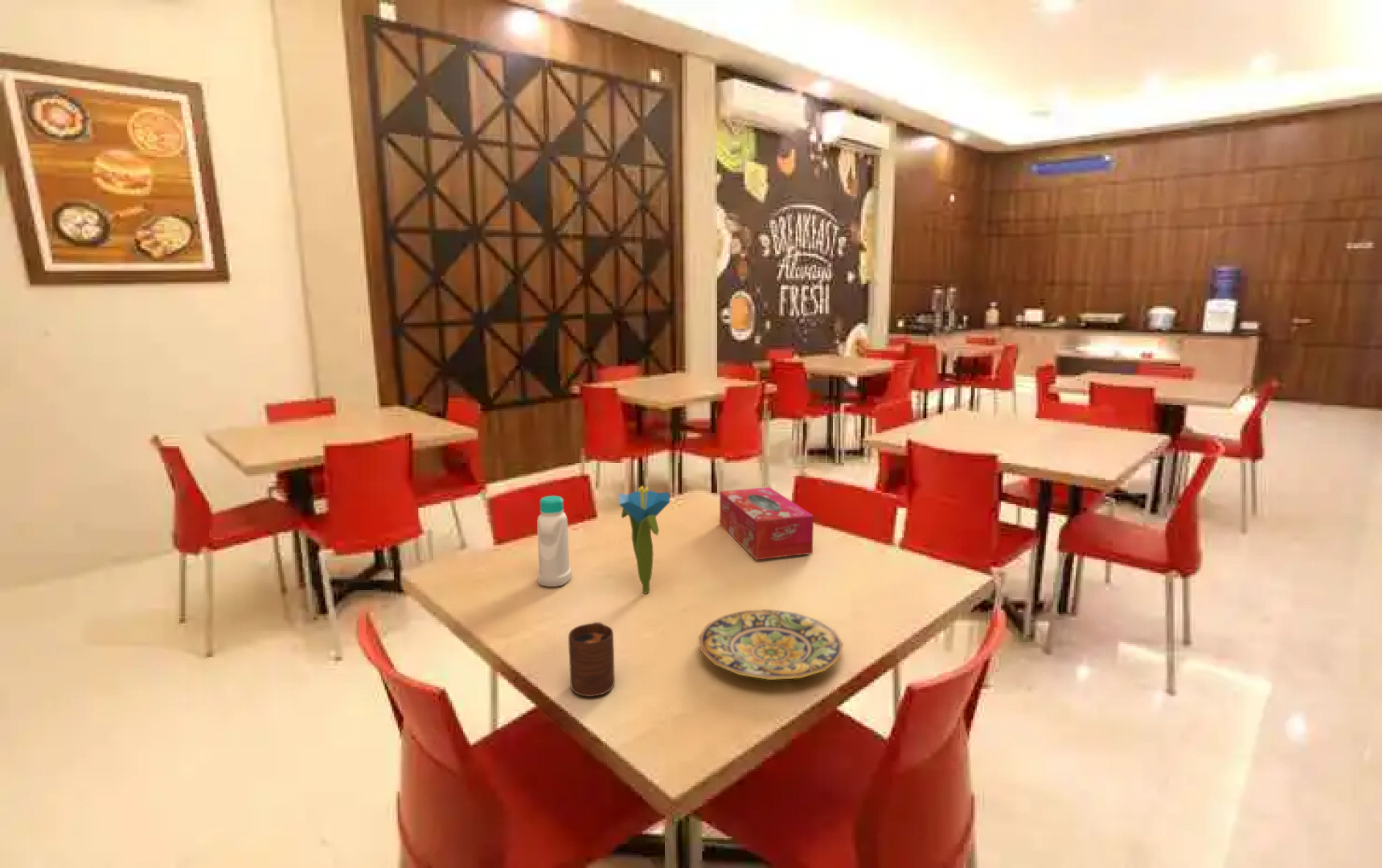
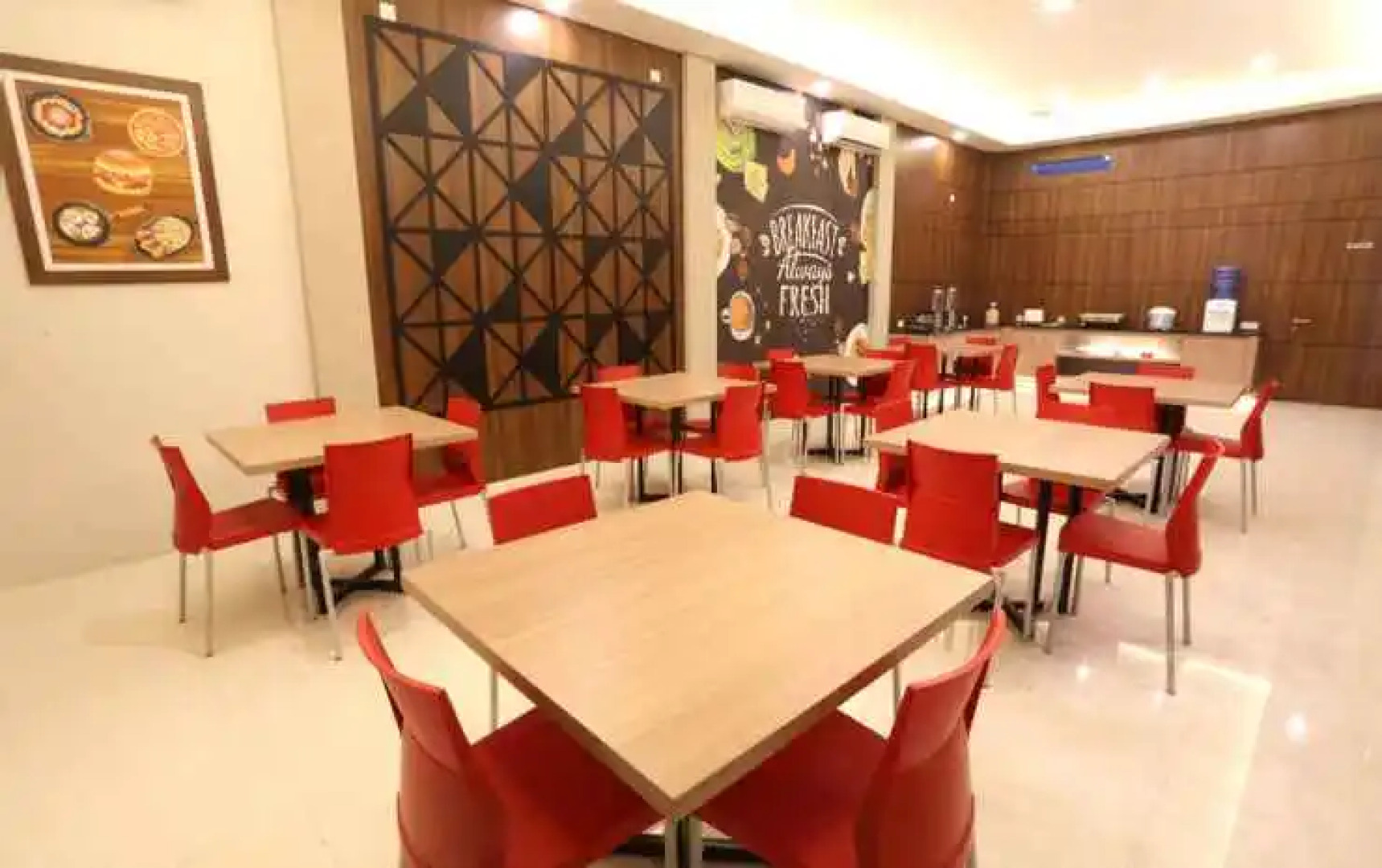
- tissue box (763, 520)
- flower (645, 538)
- plate (769, 647)
- bottle (553, 539)
- cup (591, 656)
